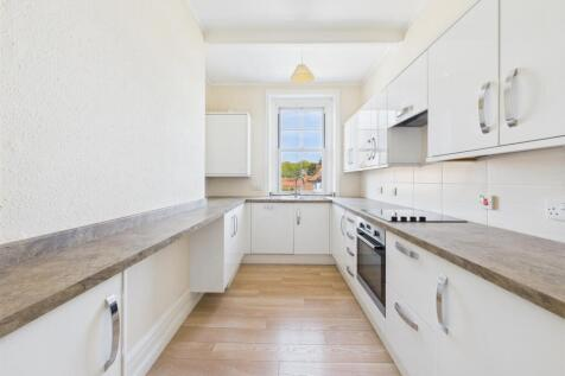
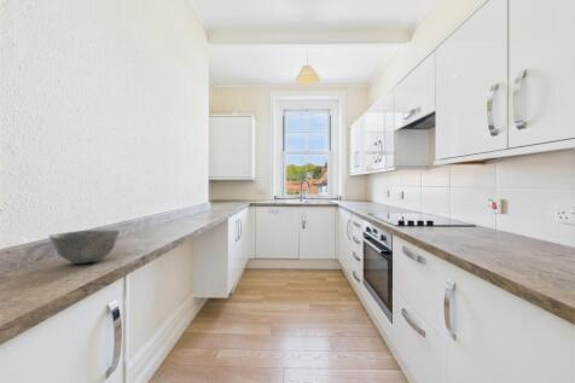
+ bowl (86, 246)
